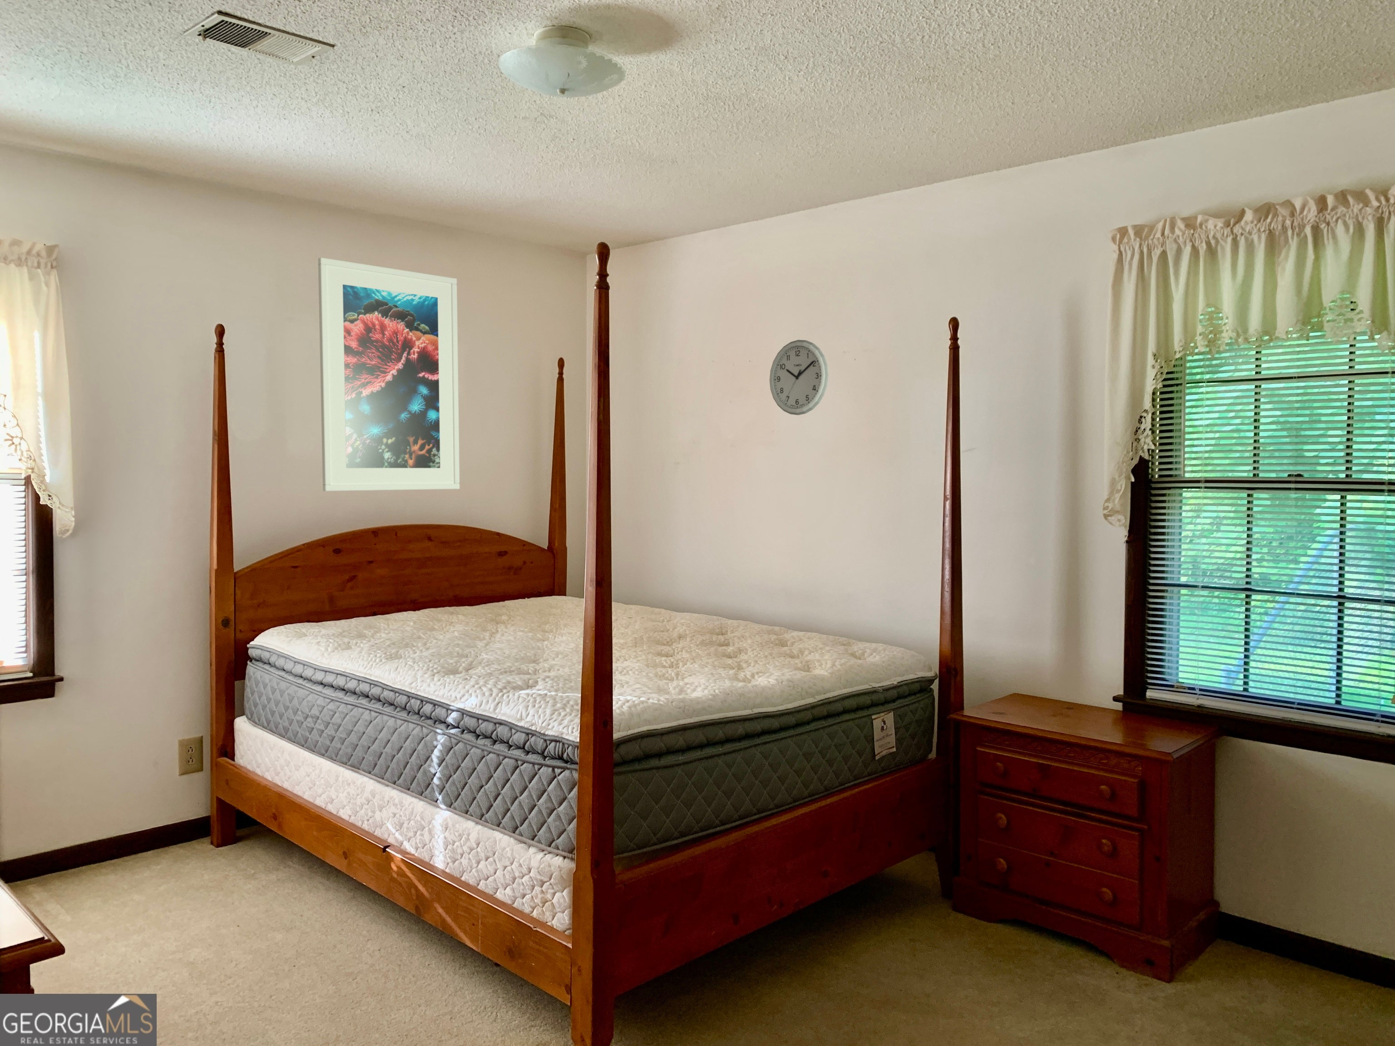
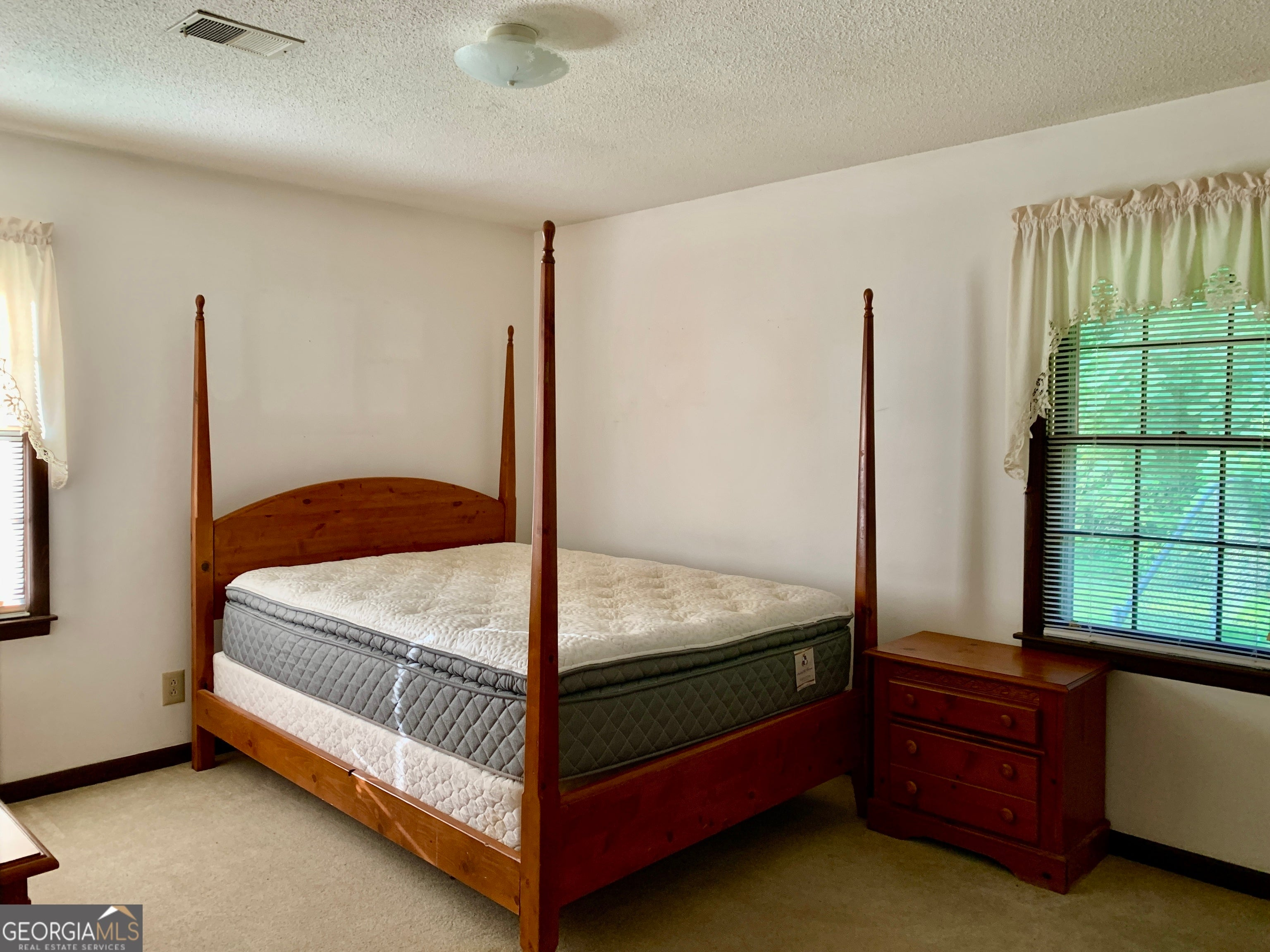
- wall clock (797, 377)
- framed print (393, 380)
